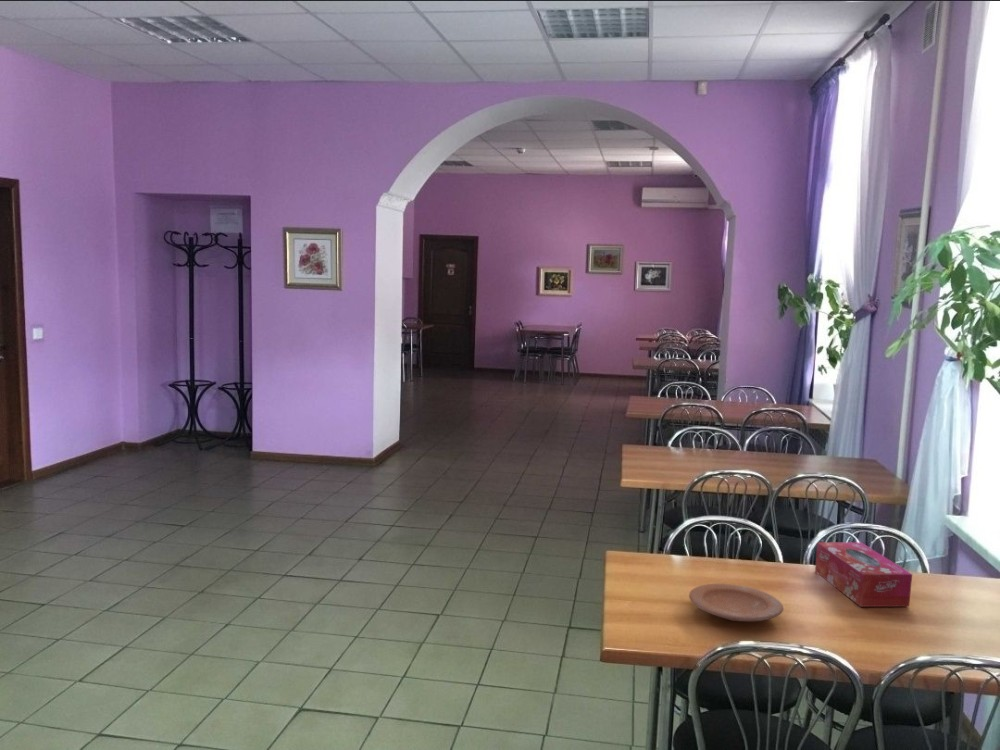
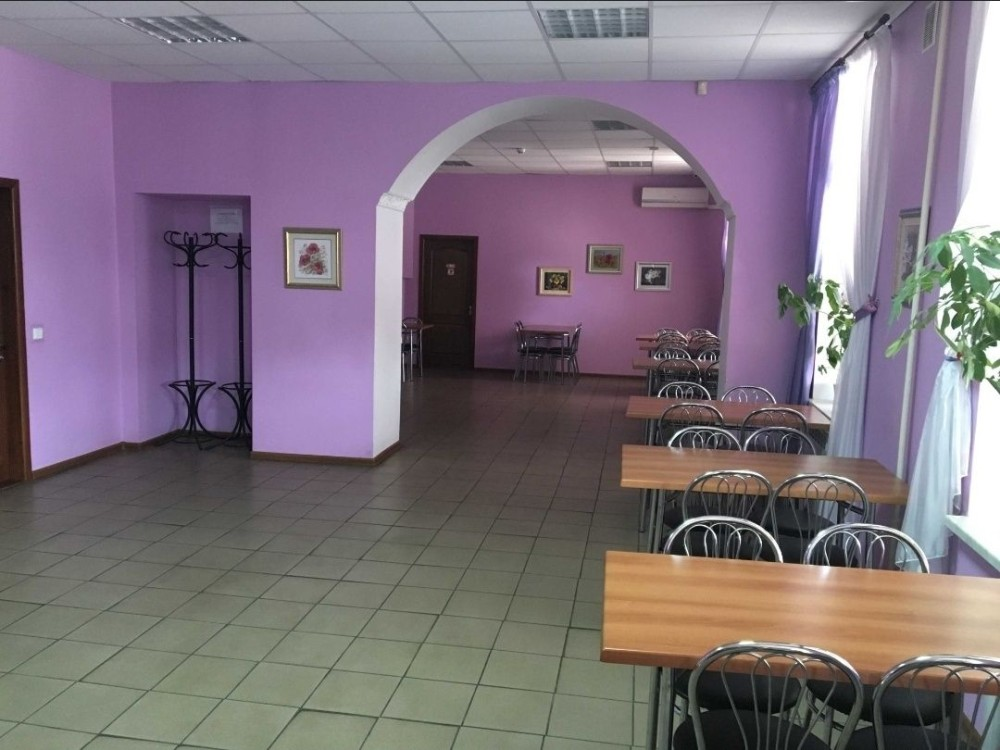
- plate (735, 606)
- tissue box (861, 572)
